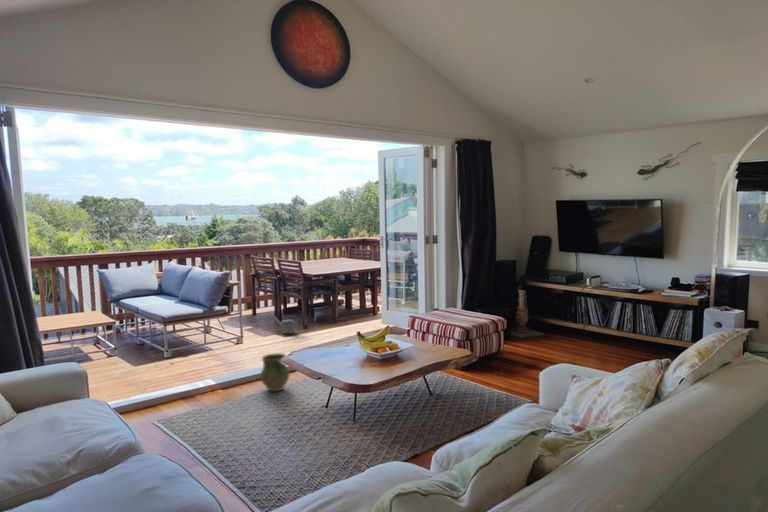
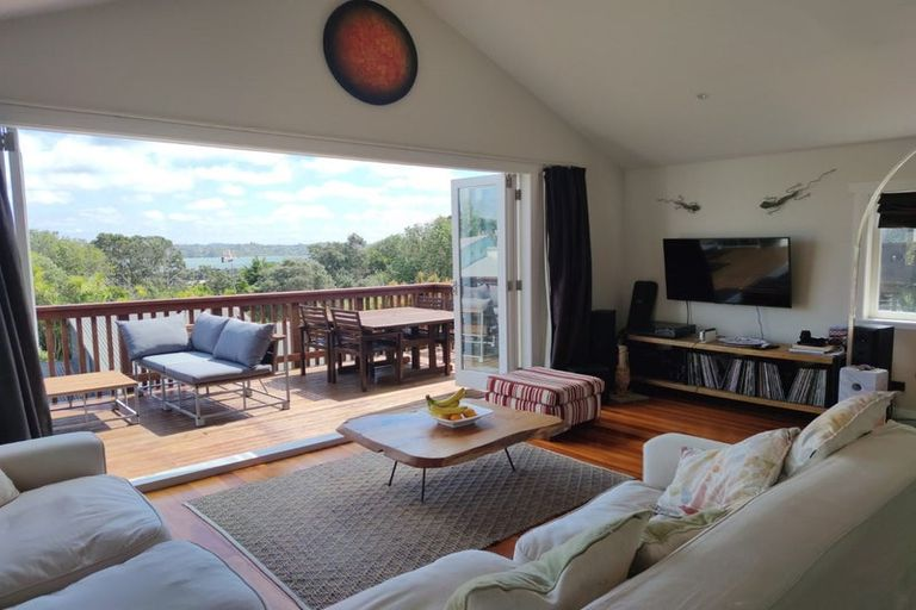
- ceramic jug (275, 373)
- watering can (285, 325)
